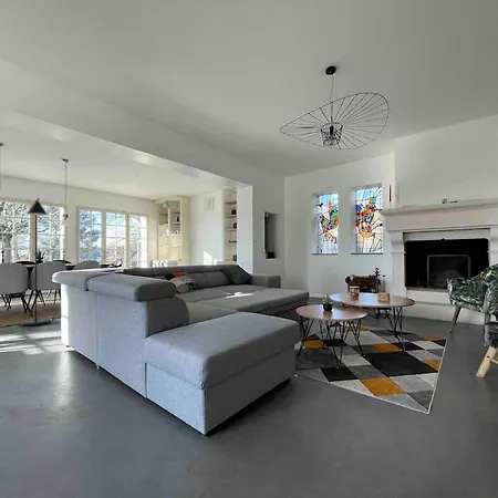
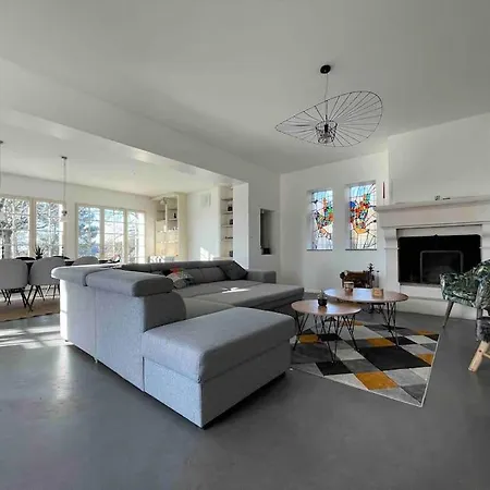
- floor lamp (35, 261)
